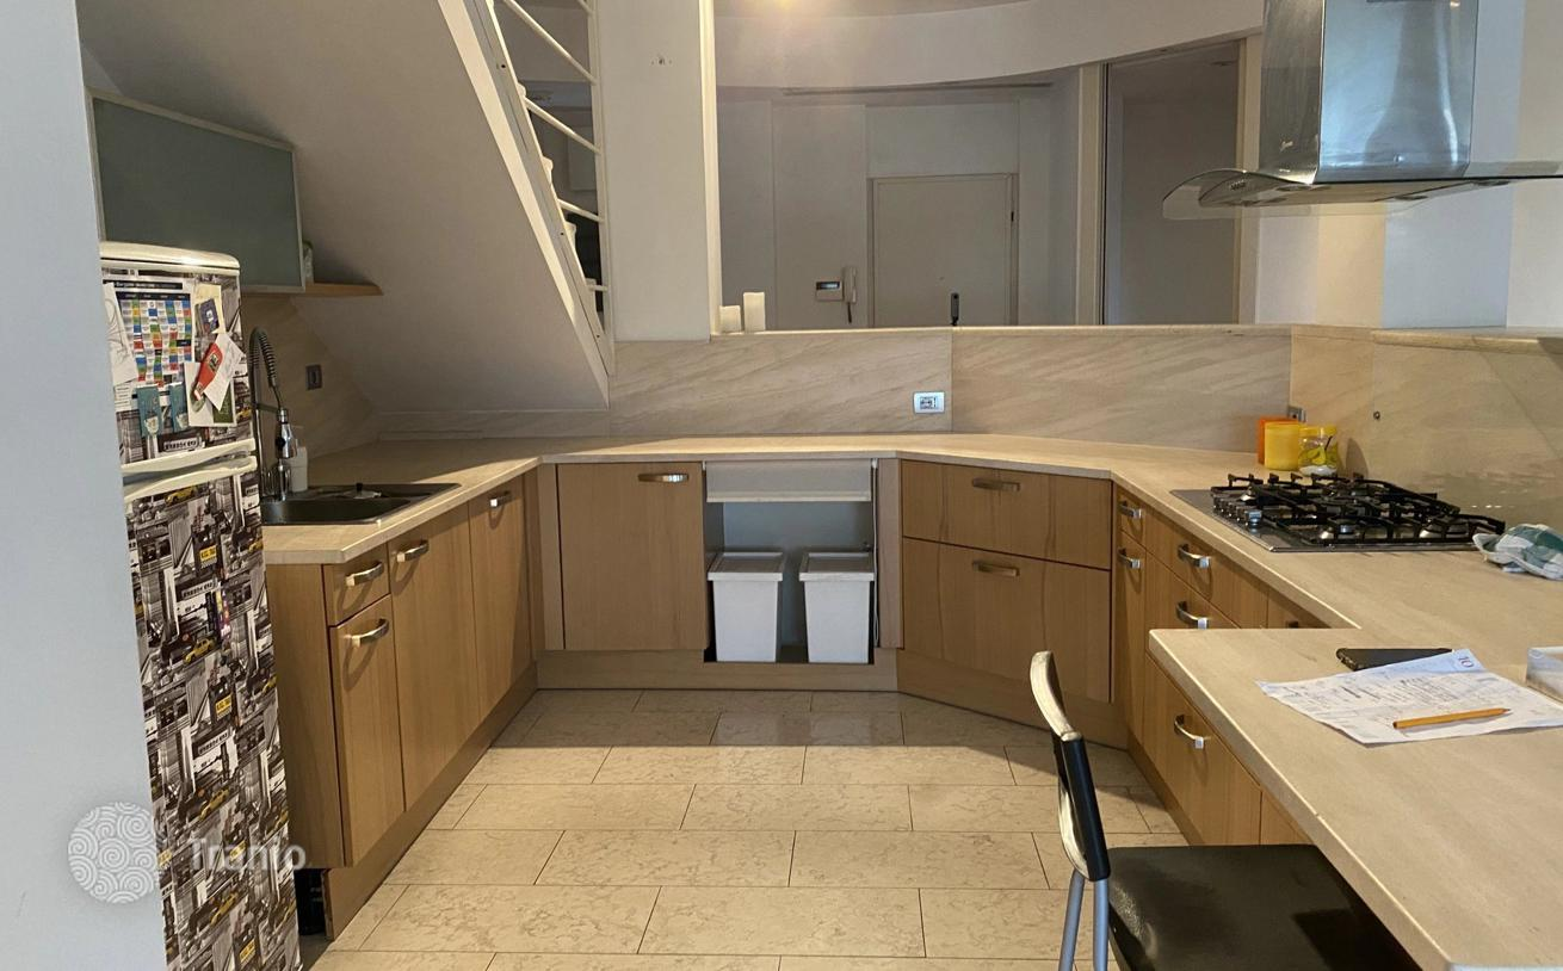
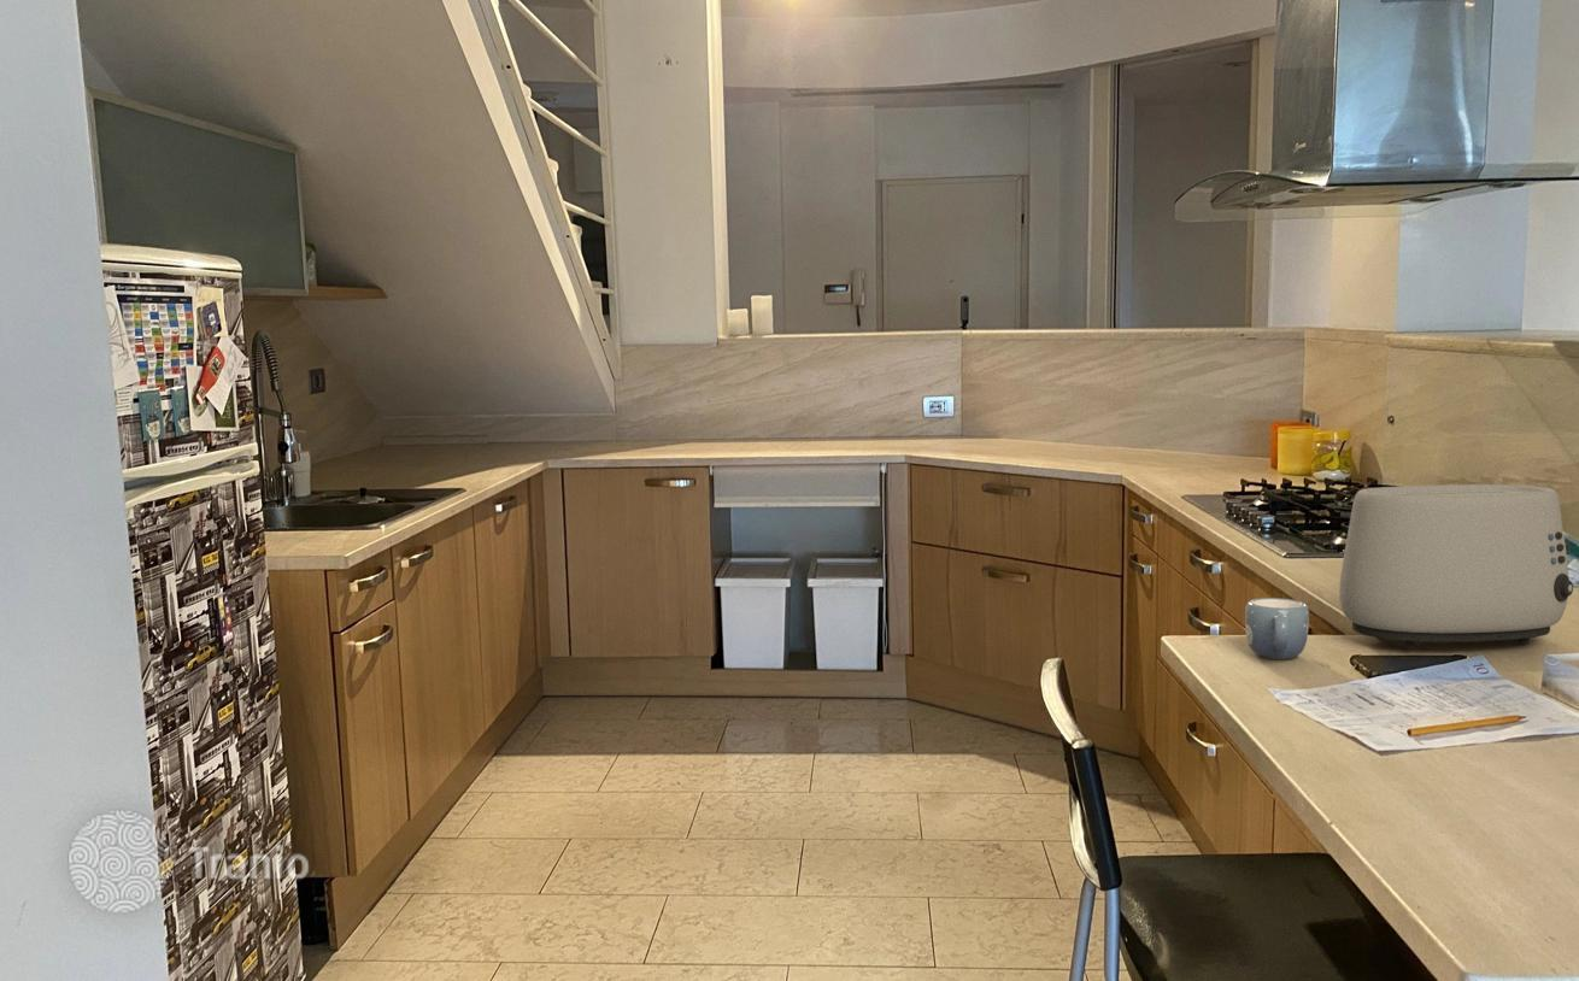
+ mug (1278, 632)
+ toaster (1455, 565)
